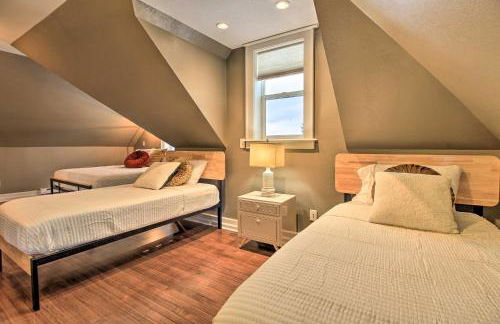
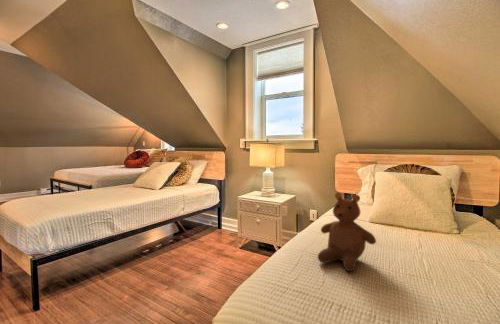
+ teddy bear (342, 228)
